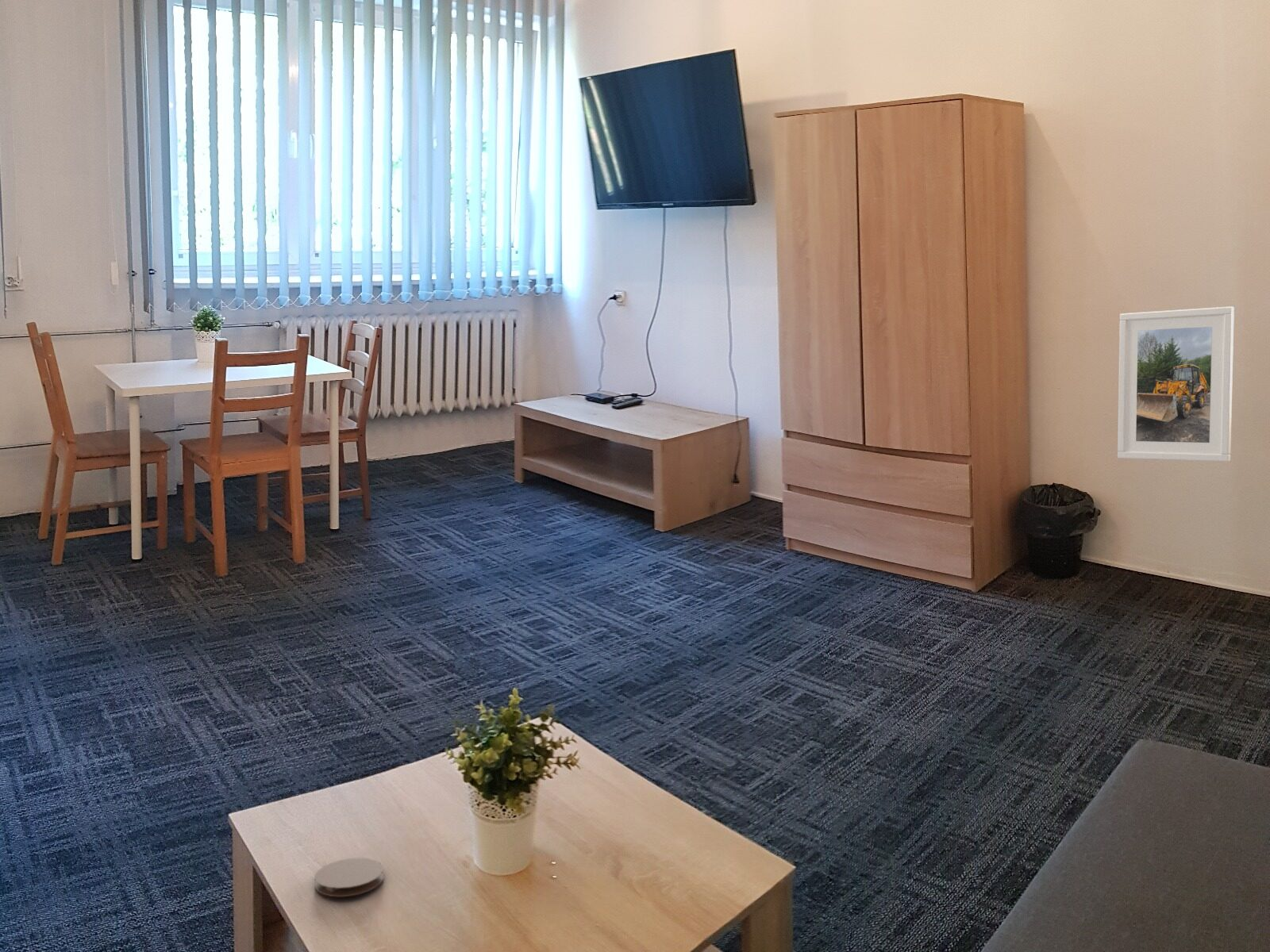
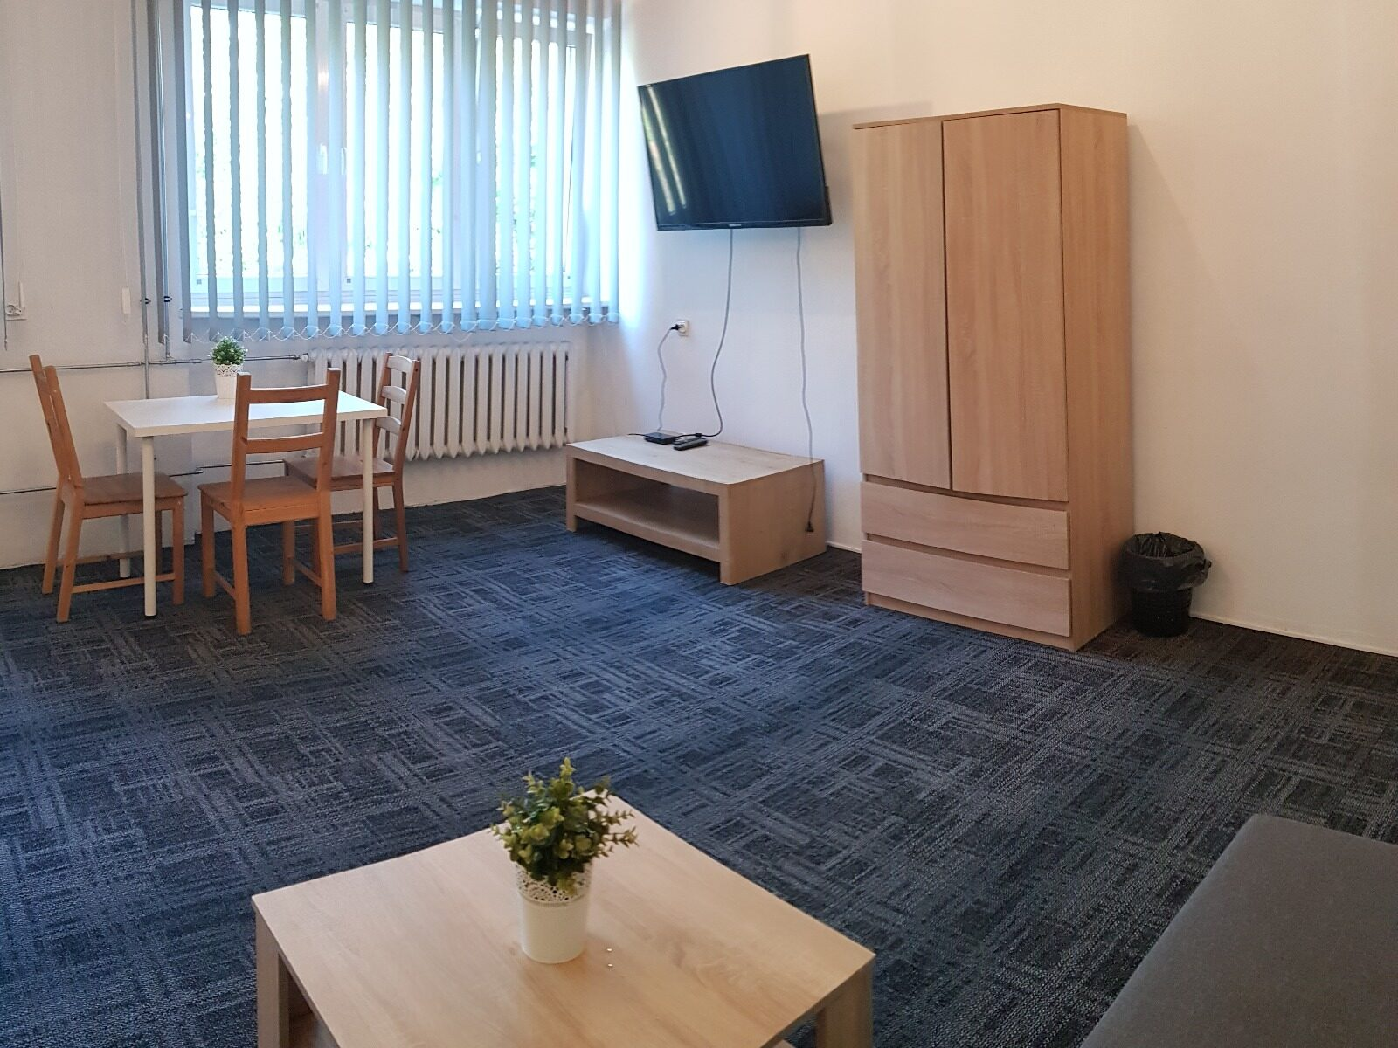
- coaster (349, 877)
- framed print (1173, 385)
